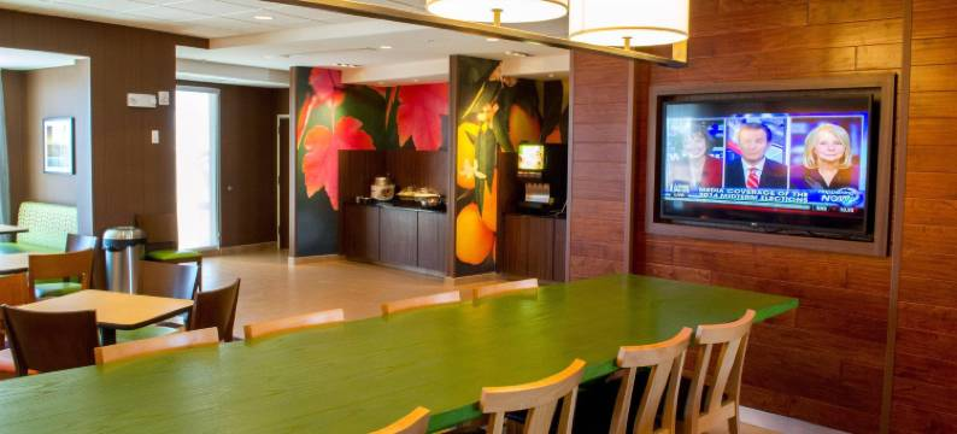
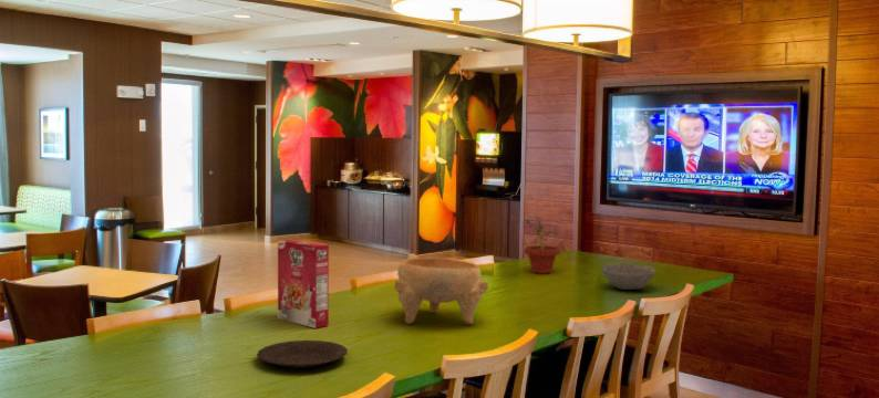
+ potted plant (541, 243)
+ cereal box (302, 282)
+ bowl (628, 277)
+ decorative bowl (439, 291)
+ plate (302, 355)
